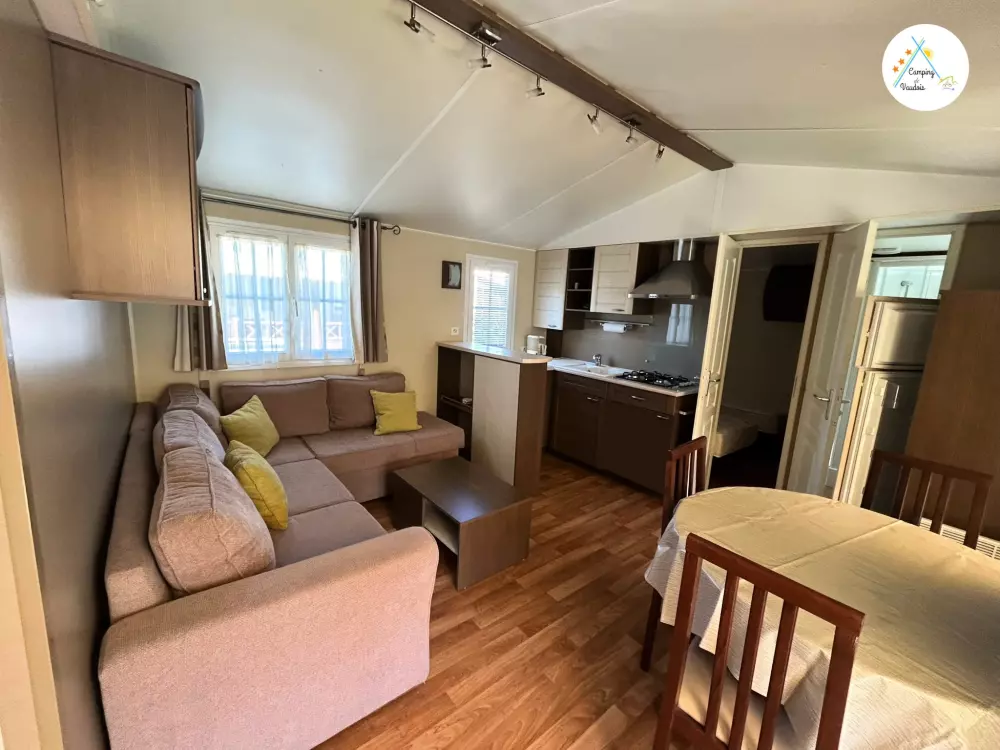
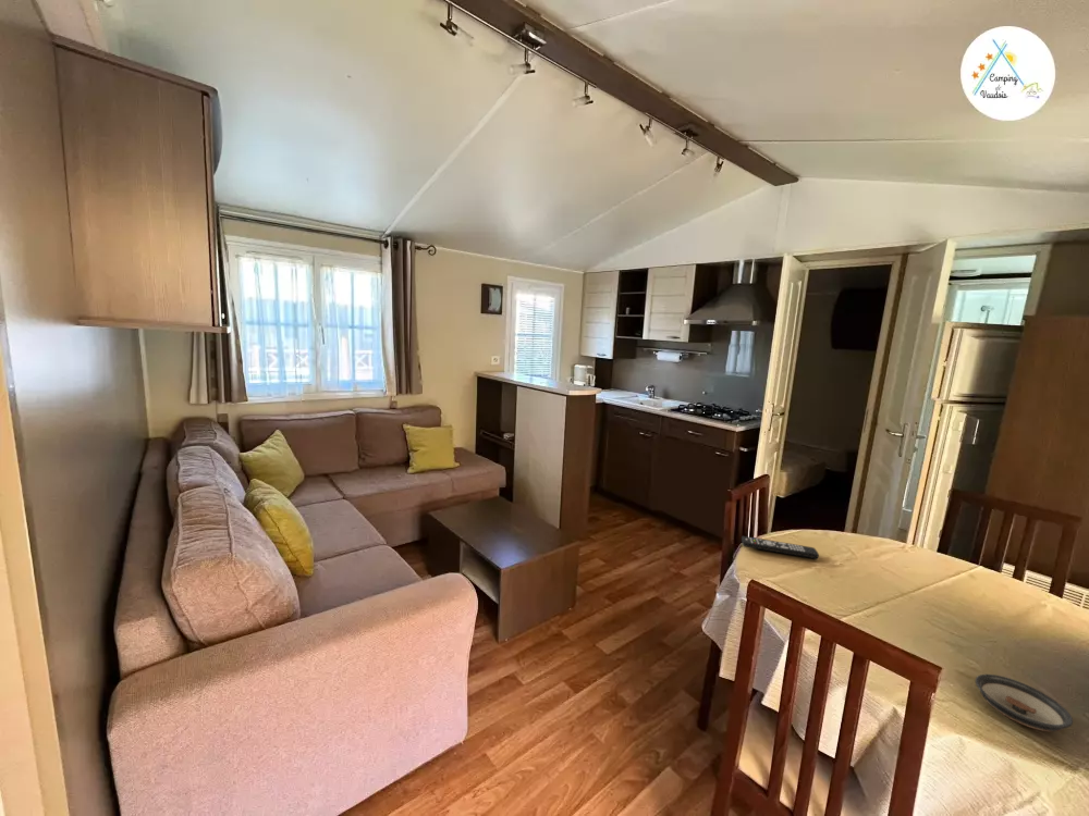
+ saucer (1019, 705)
+ remote control (778, 547)
